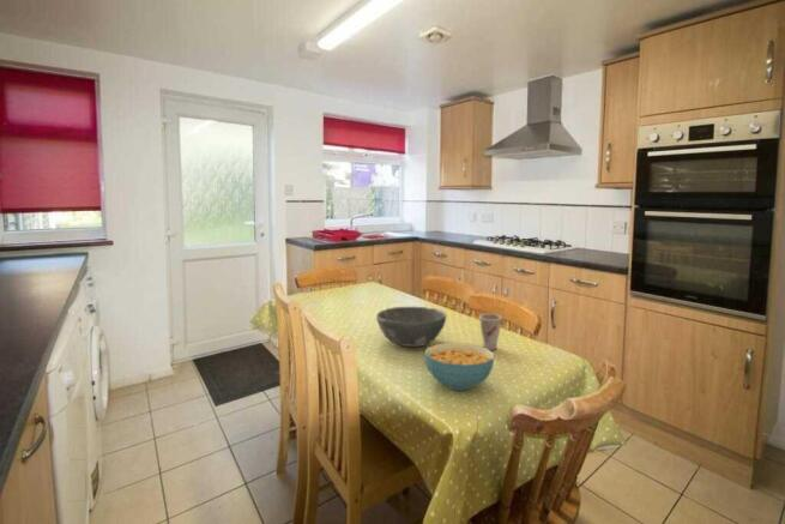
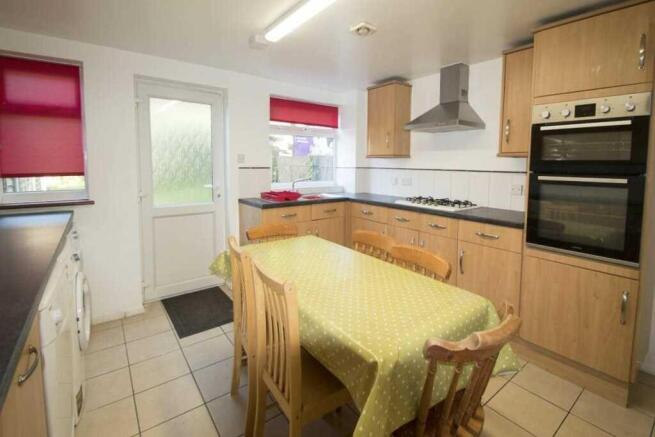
- cereal bowl (458, 369)
- cup (489, 332)
- bowl (410, 327)
